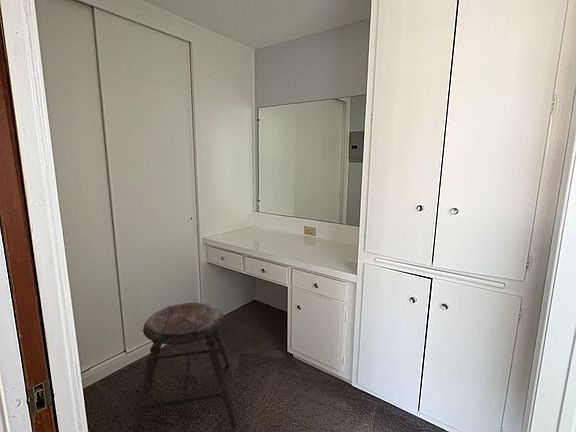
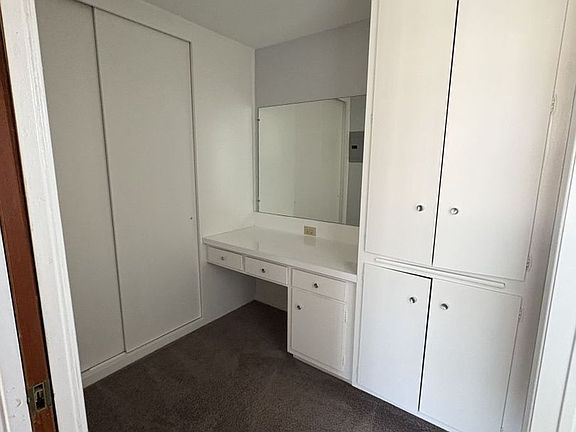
- stool (188, 358)
